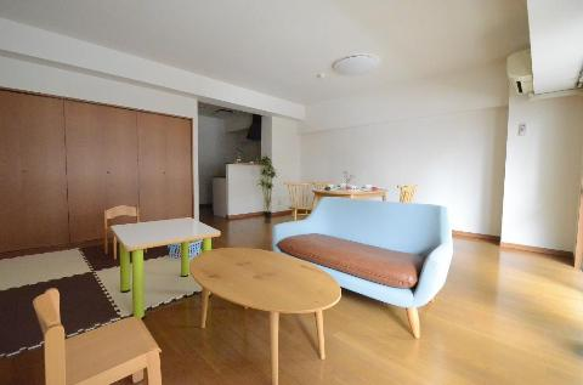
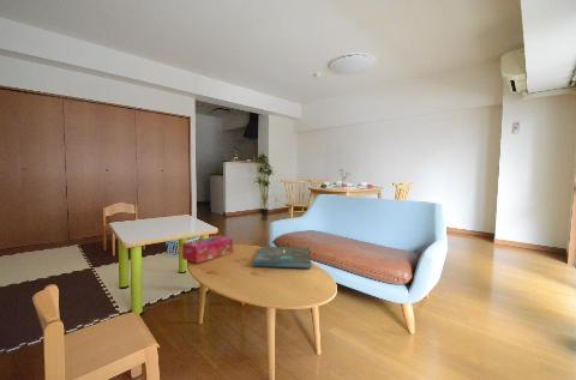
+ tissue box (208, 248)
+ board game (283, 254)
